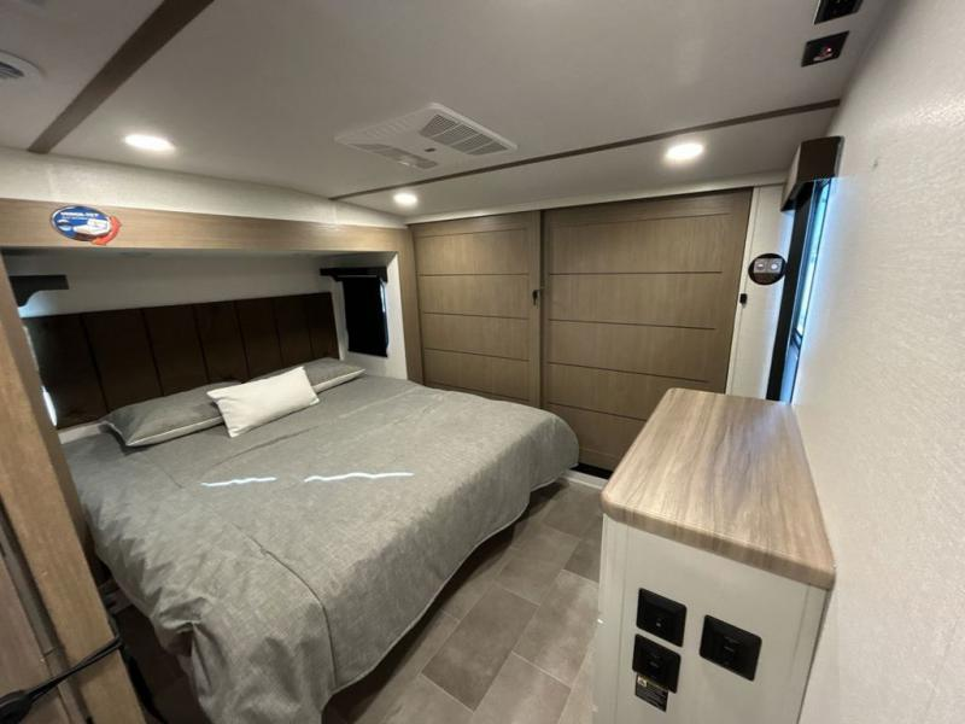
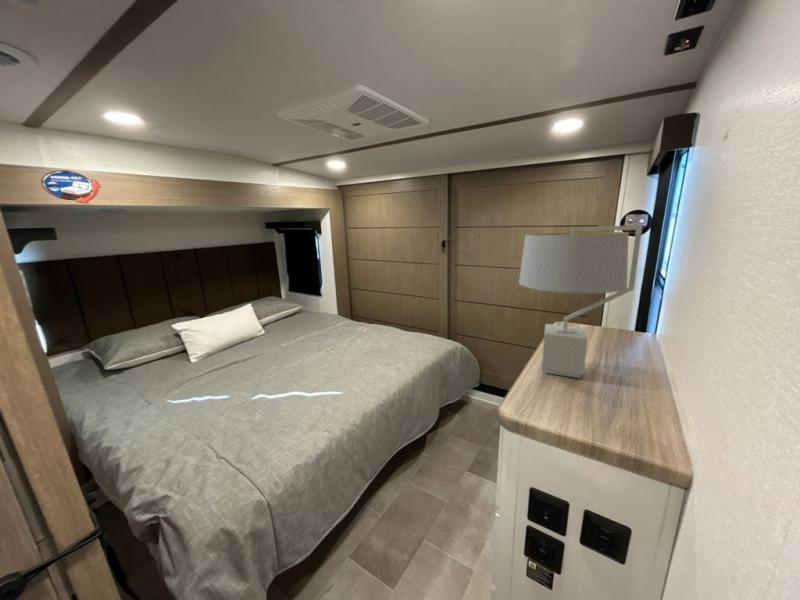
+ table lamp (570, 292)
